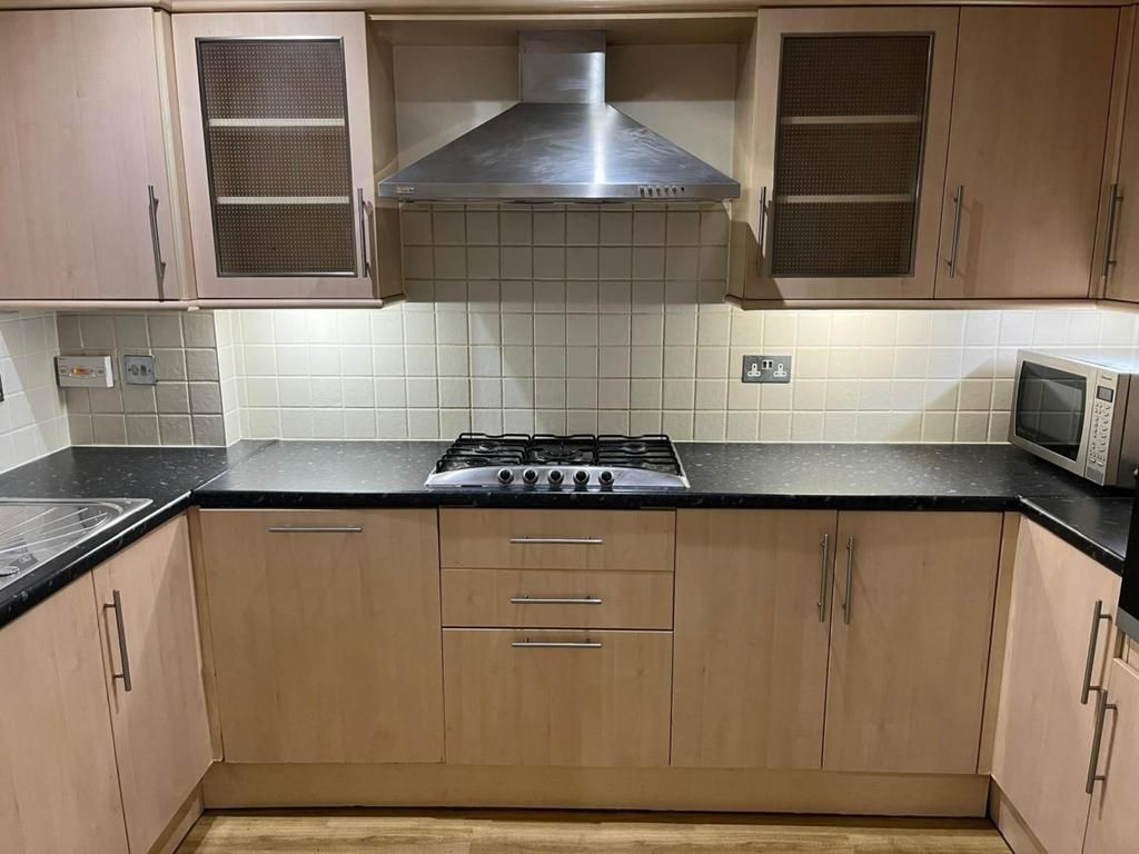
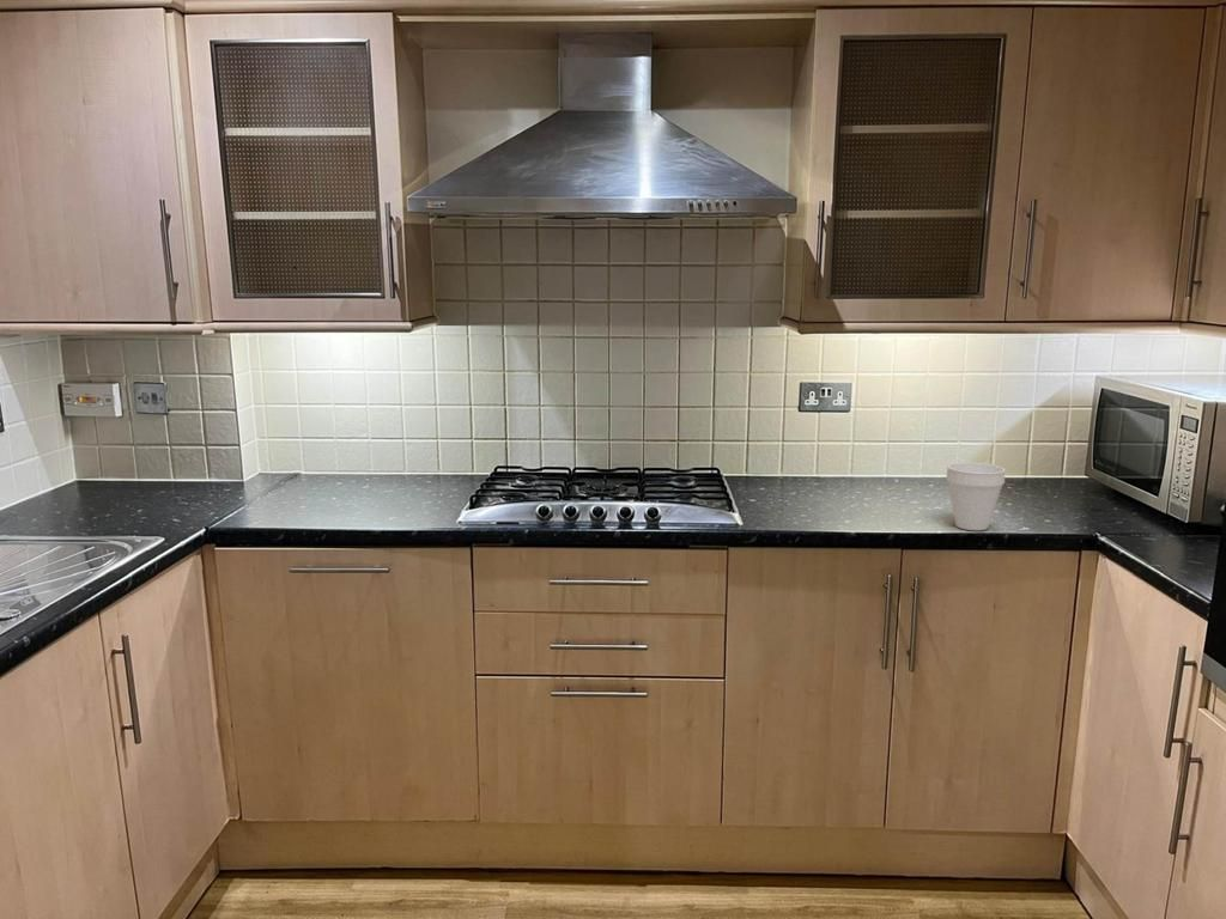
+ cup (973, 497)
